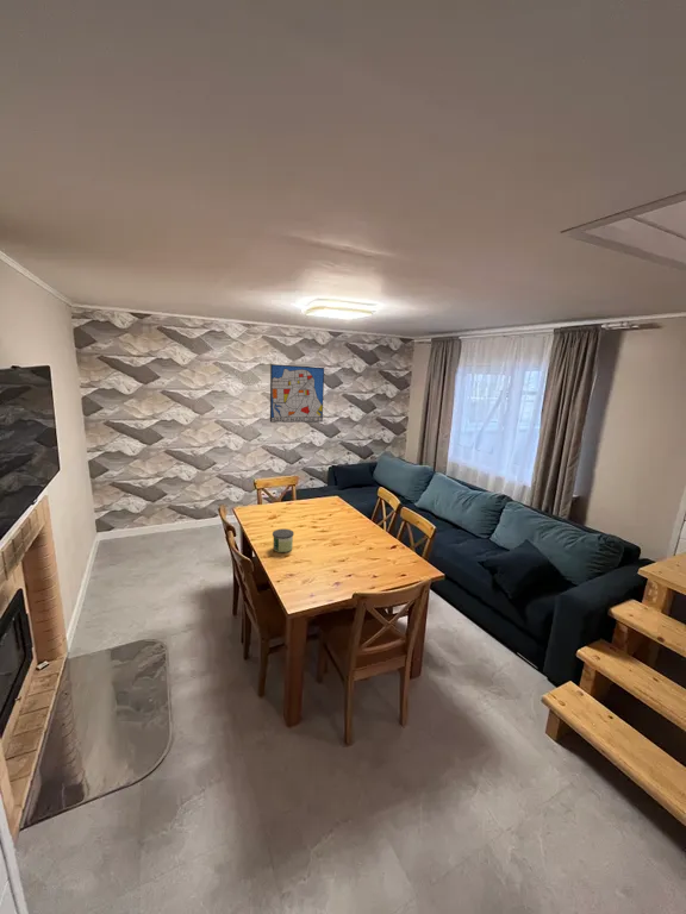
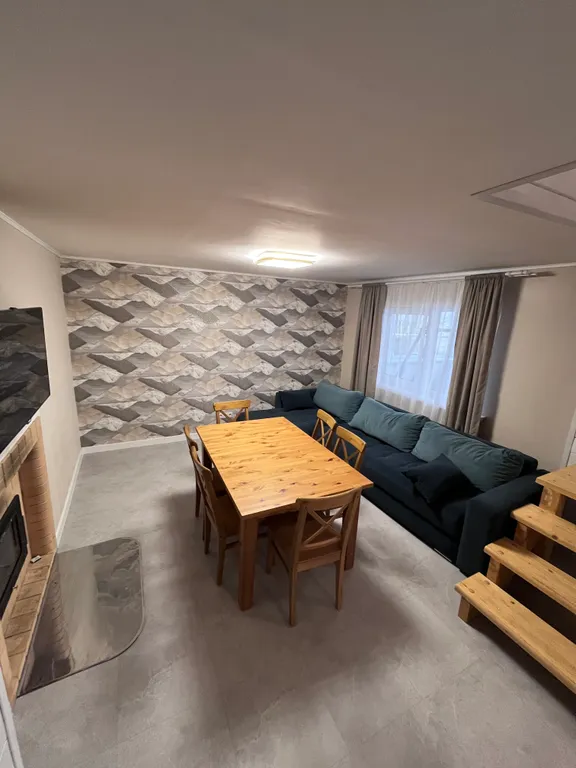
- wall art (297, 394)
- candle (282, 540)
